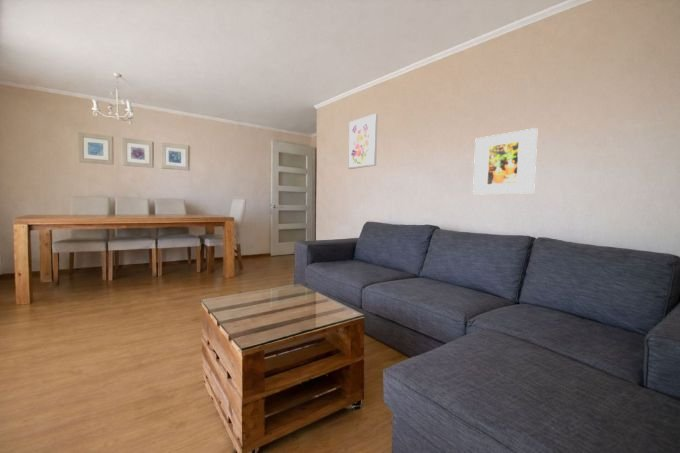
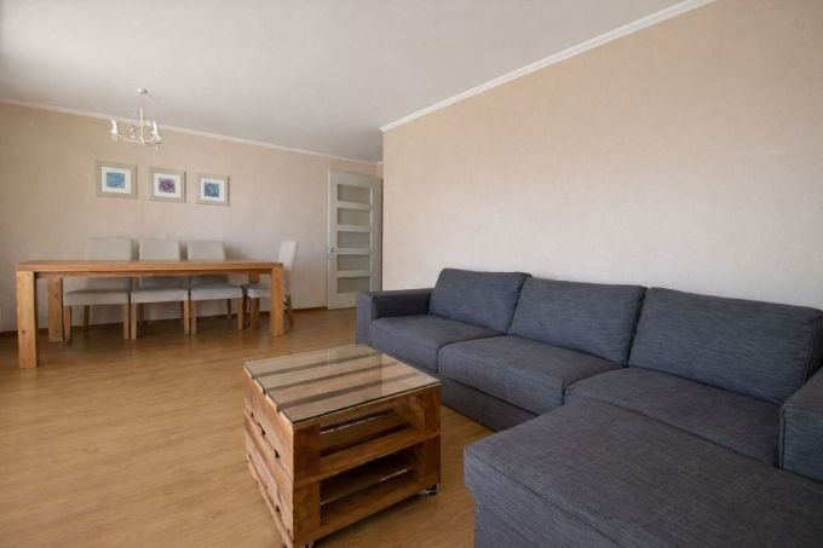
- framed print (502, 164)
- wall art (362, 143)
